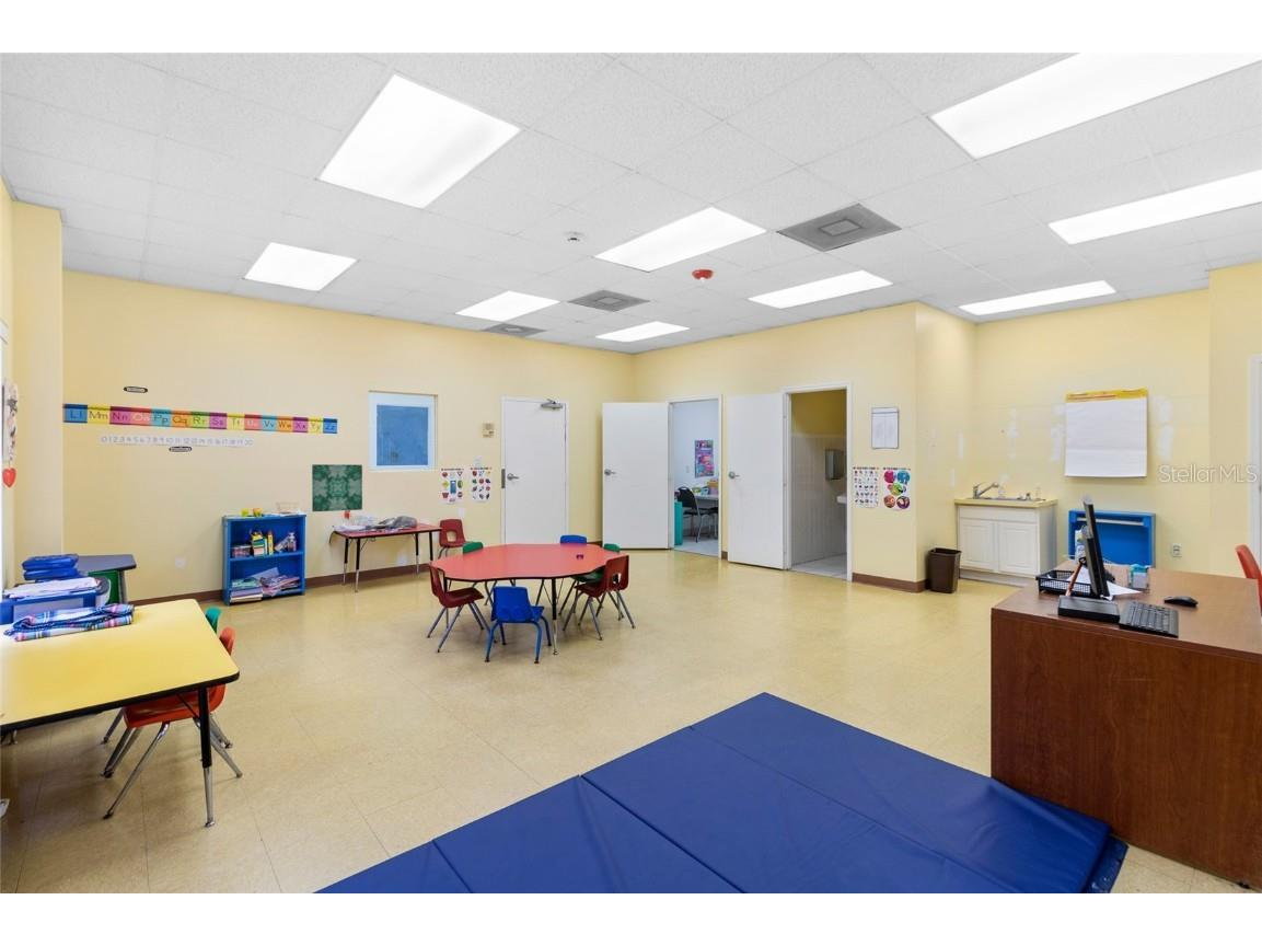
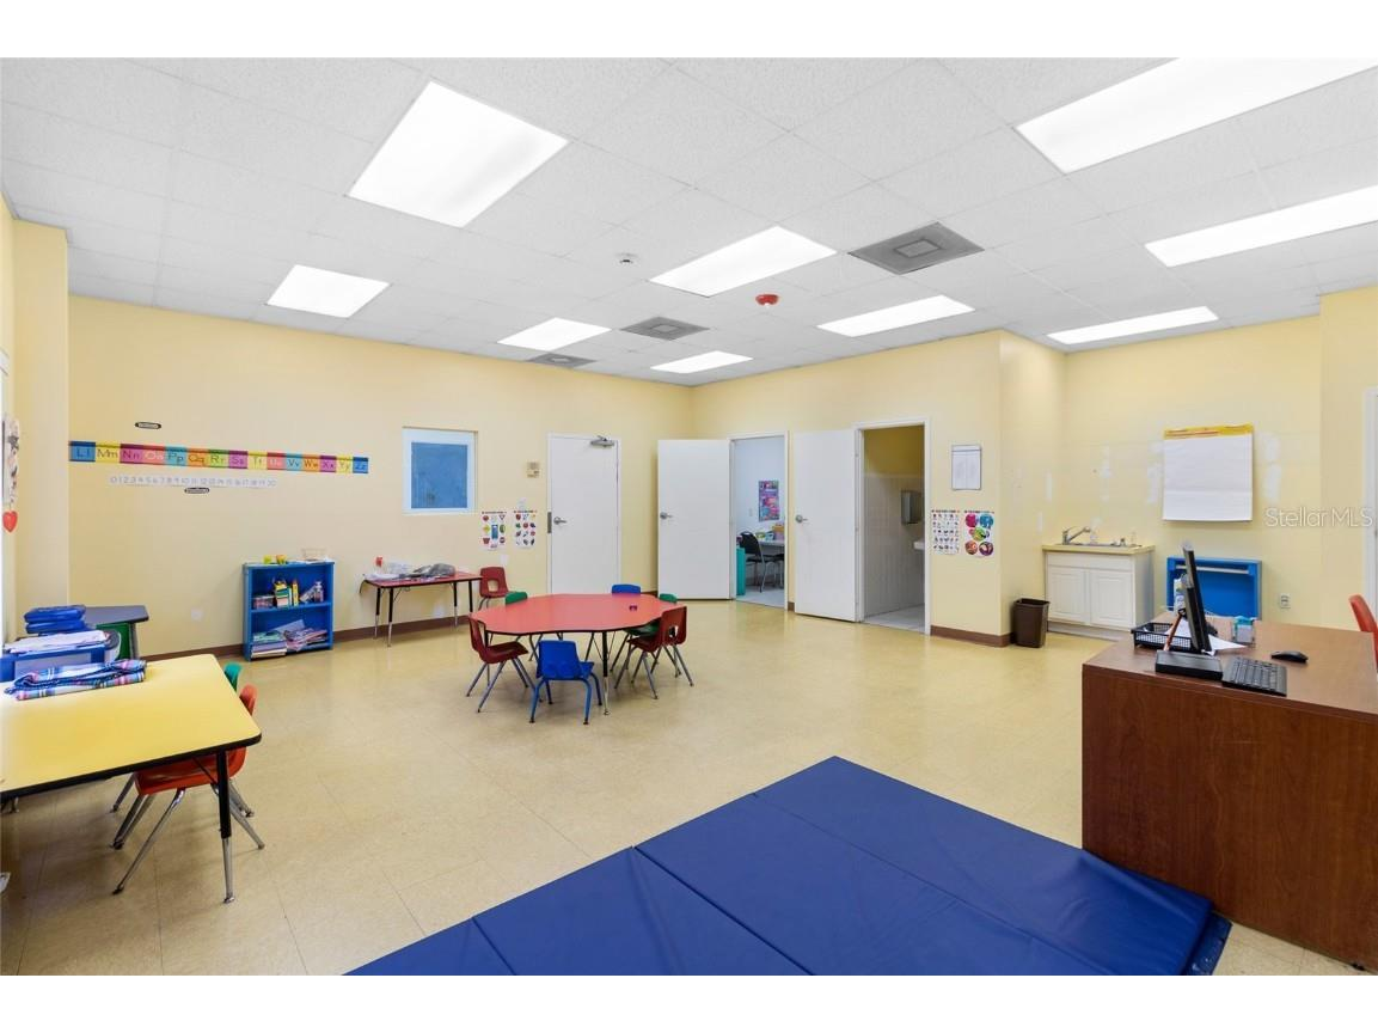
- wall art (337, 487)
